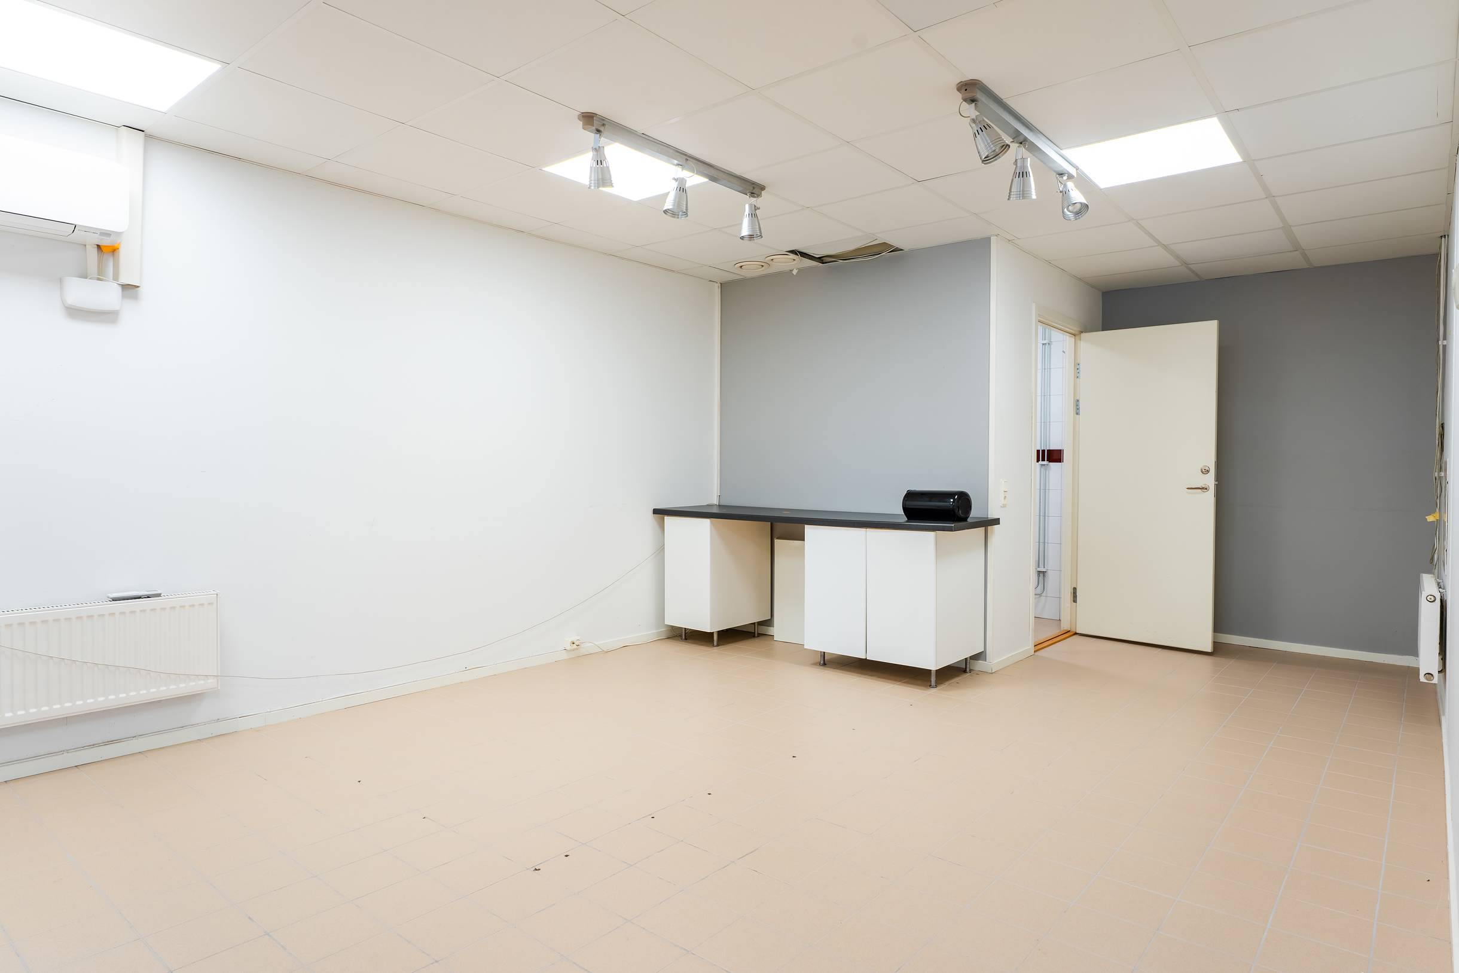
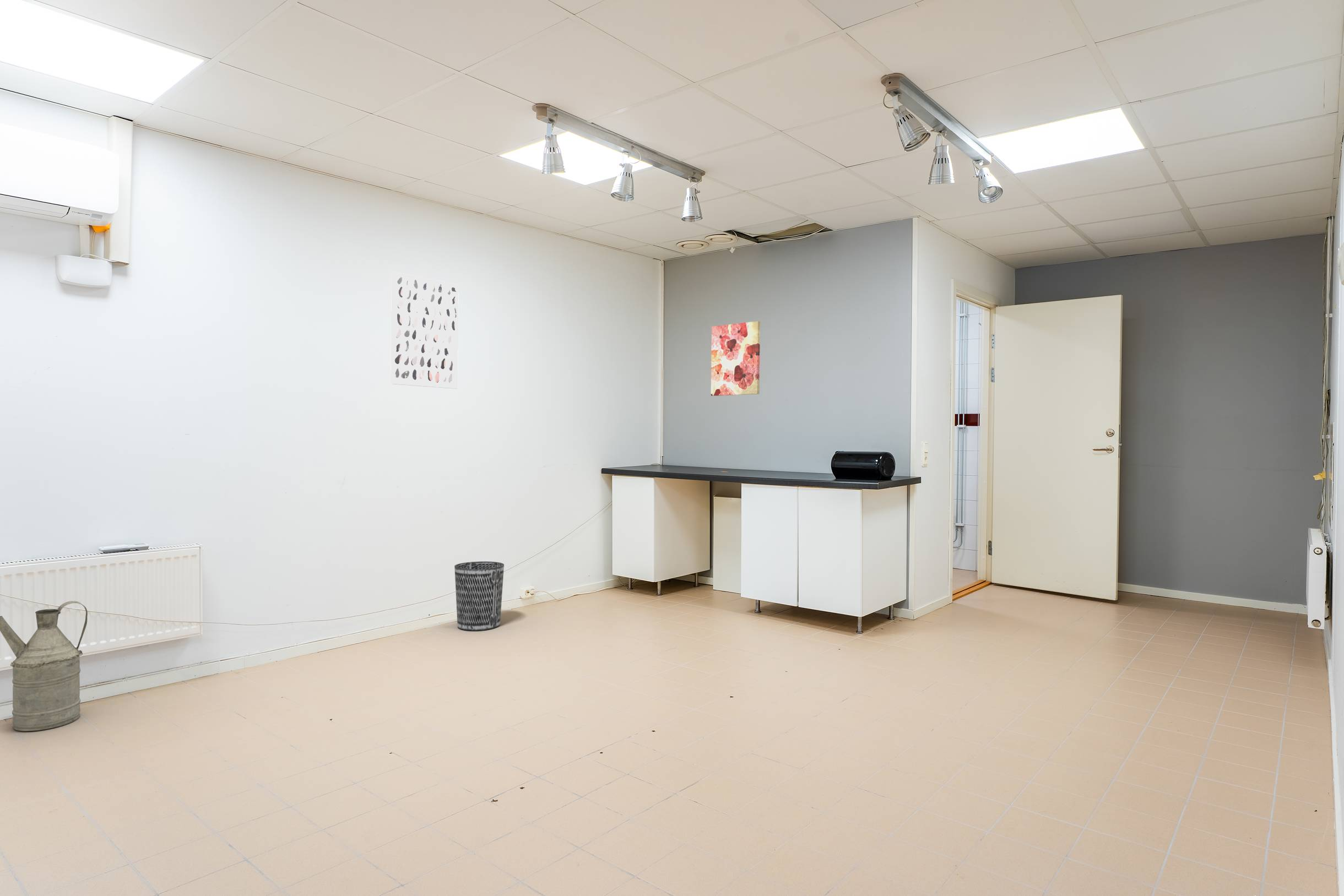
+ wastebasket (479, 595)
+ watering can (42, 664)
+ wall art (426, 332)
+ wall art (735, 359)
